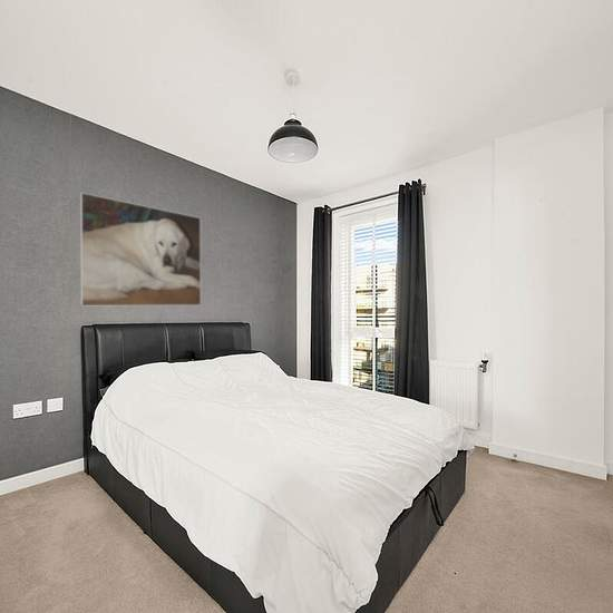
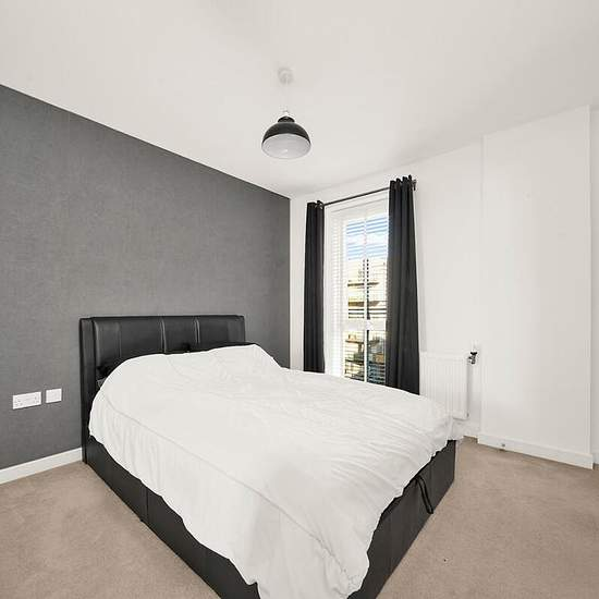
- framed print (147, 256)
